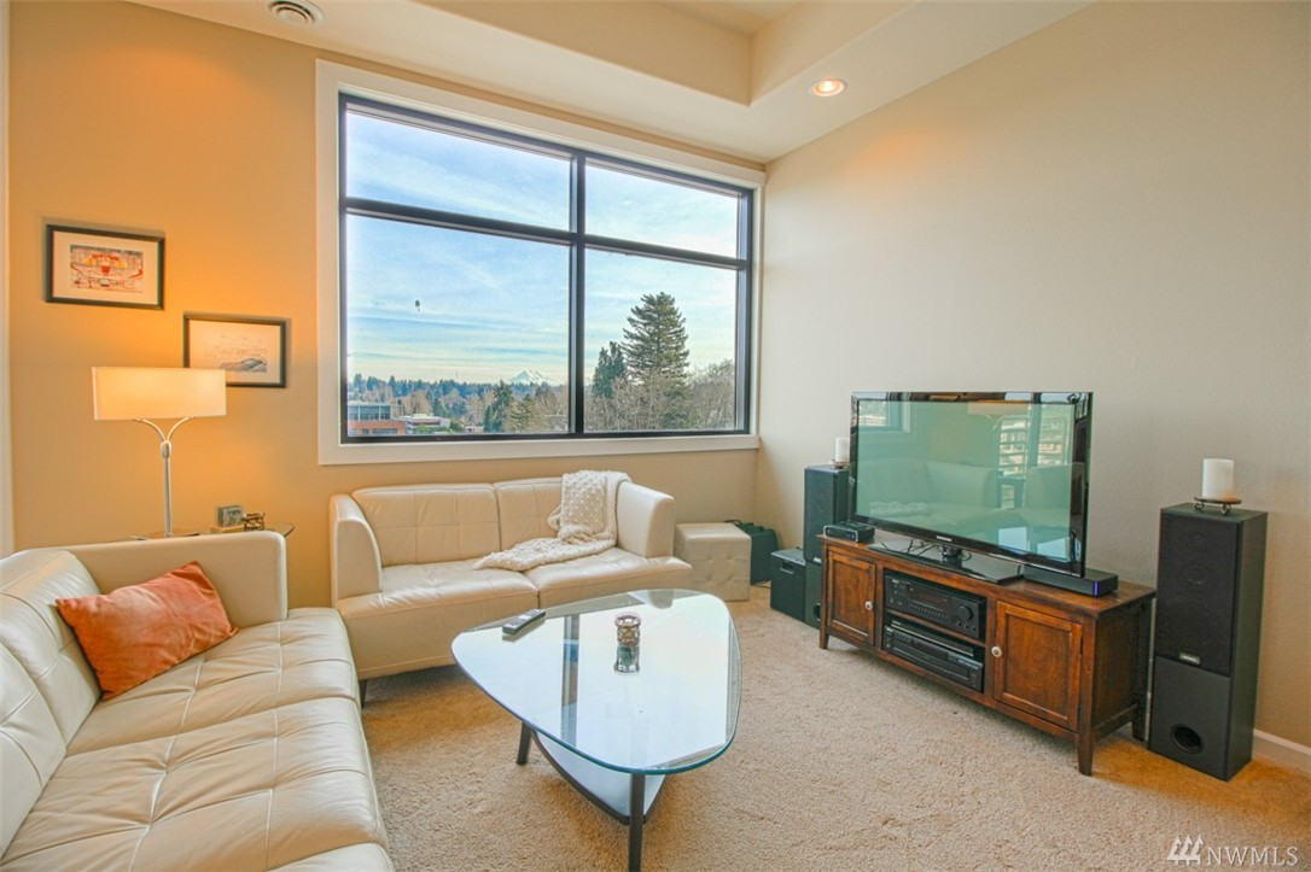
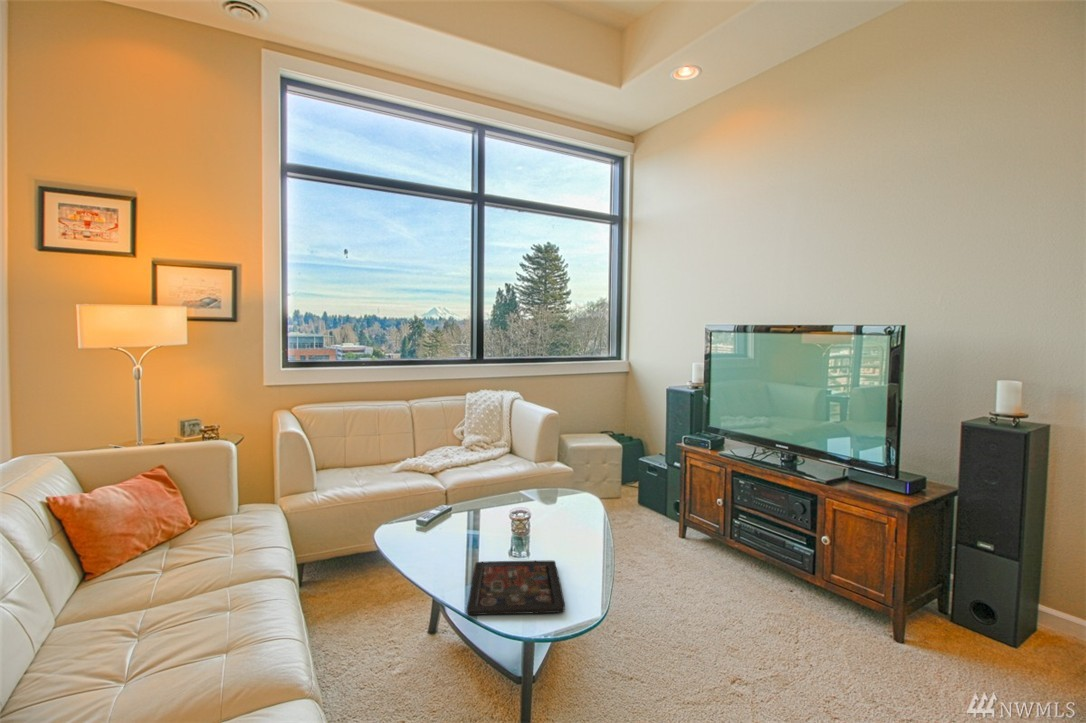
+ decorative tray (515, 584)
